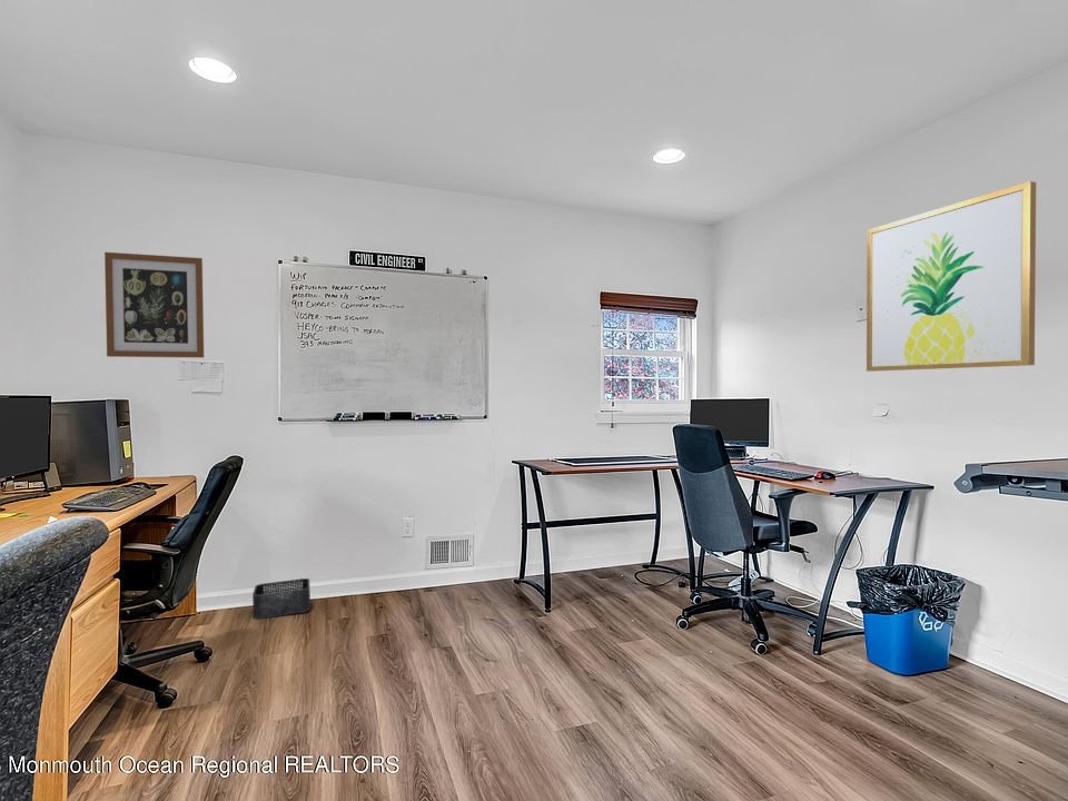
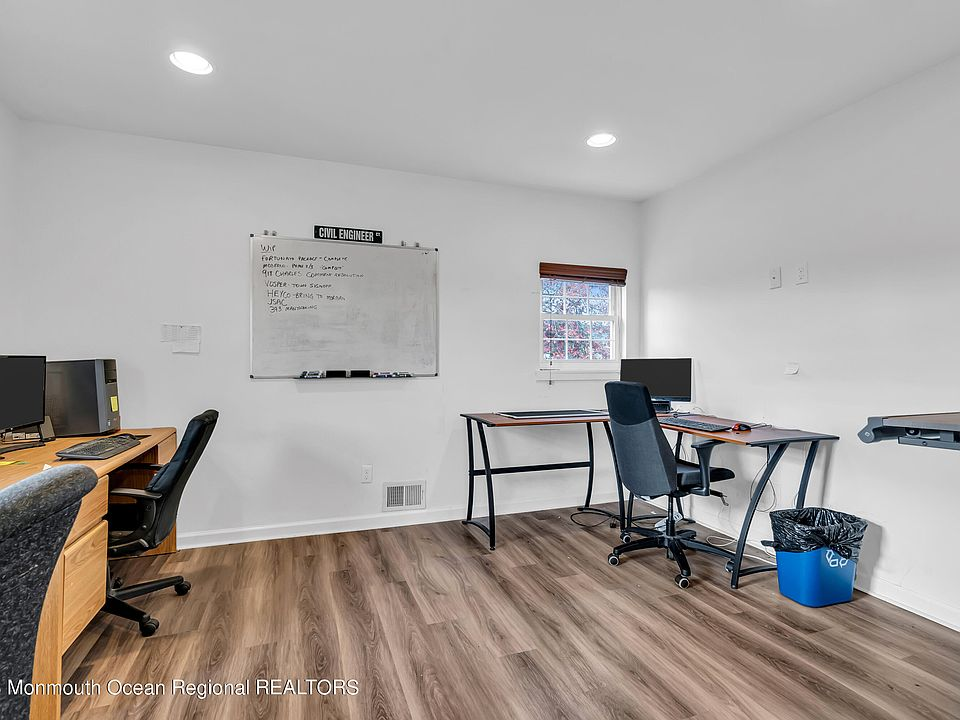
- storage bin (281, 597)
- wall art (940, 288)
- wall art (156, 306)
